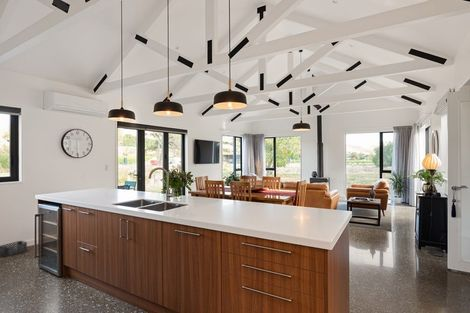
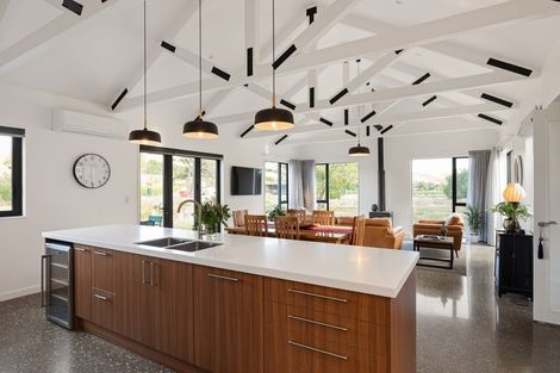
- storage bin (13, 248)
